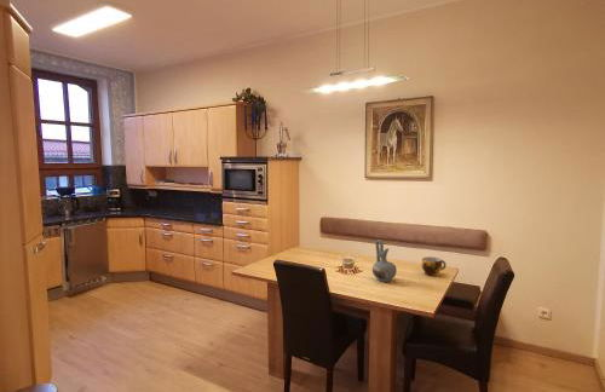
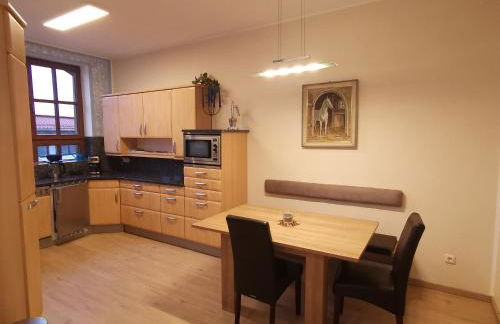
- cup (432, 266)
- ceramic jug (384, 260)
